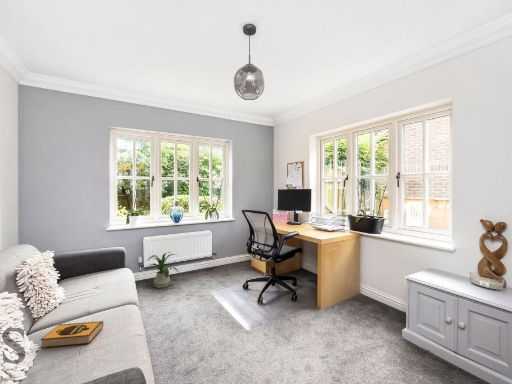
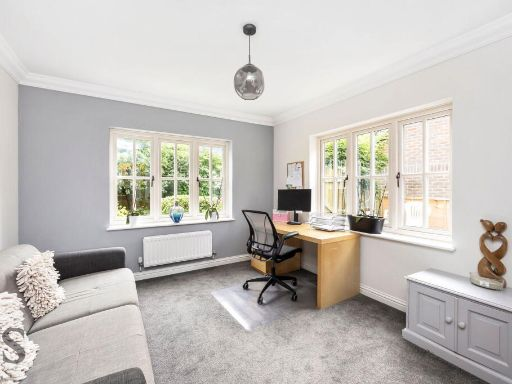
- hardback book (74, 332)
- house plant (162, 266)
